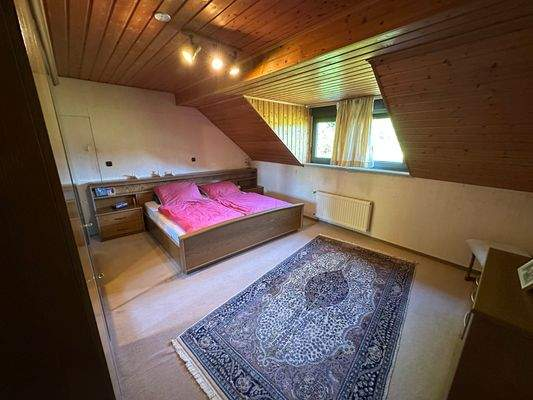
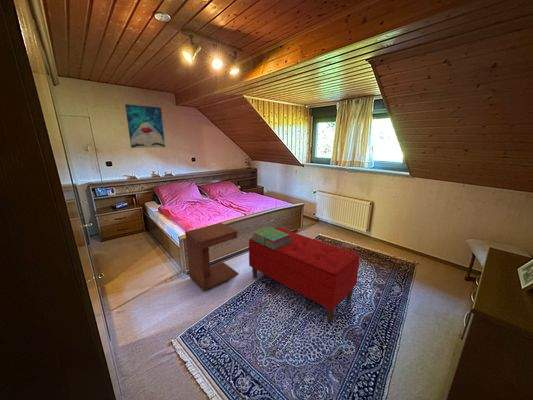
+ bench (299, 267)
+ wall art (146, 127)
+ stack of books (271, 237)
+ side table (208, 255)
